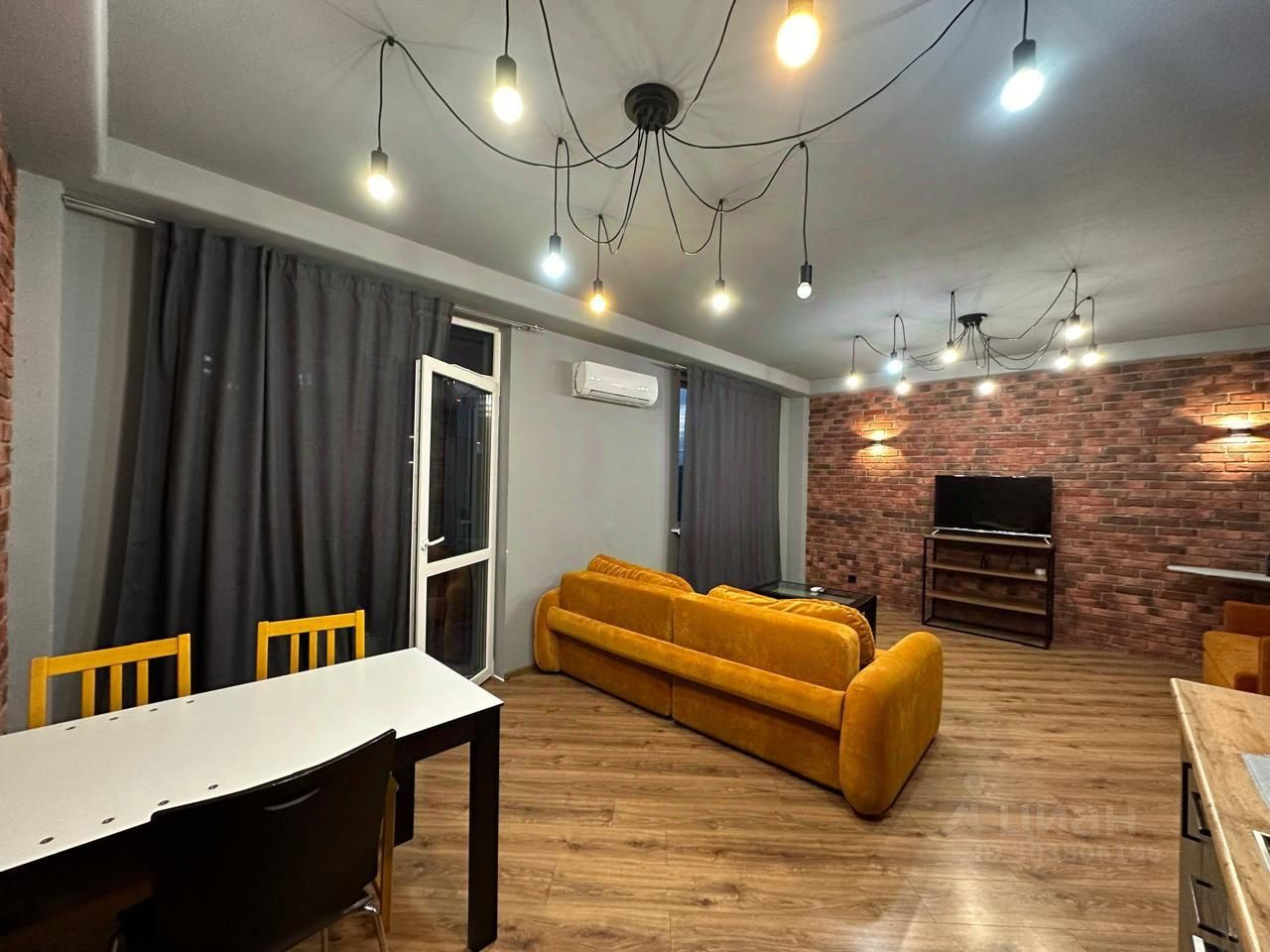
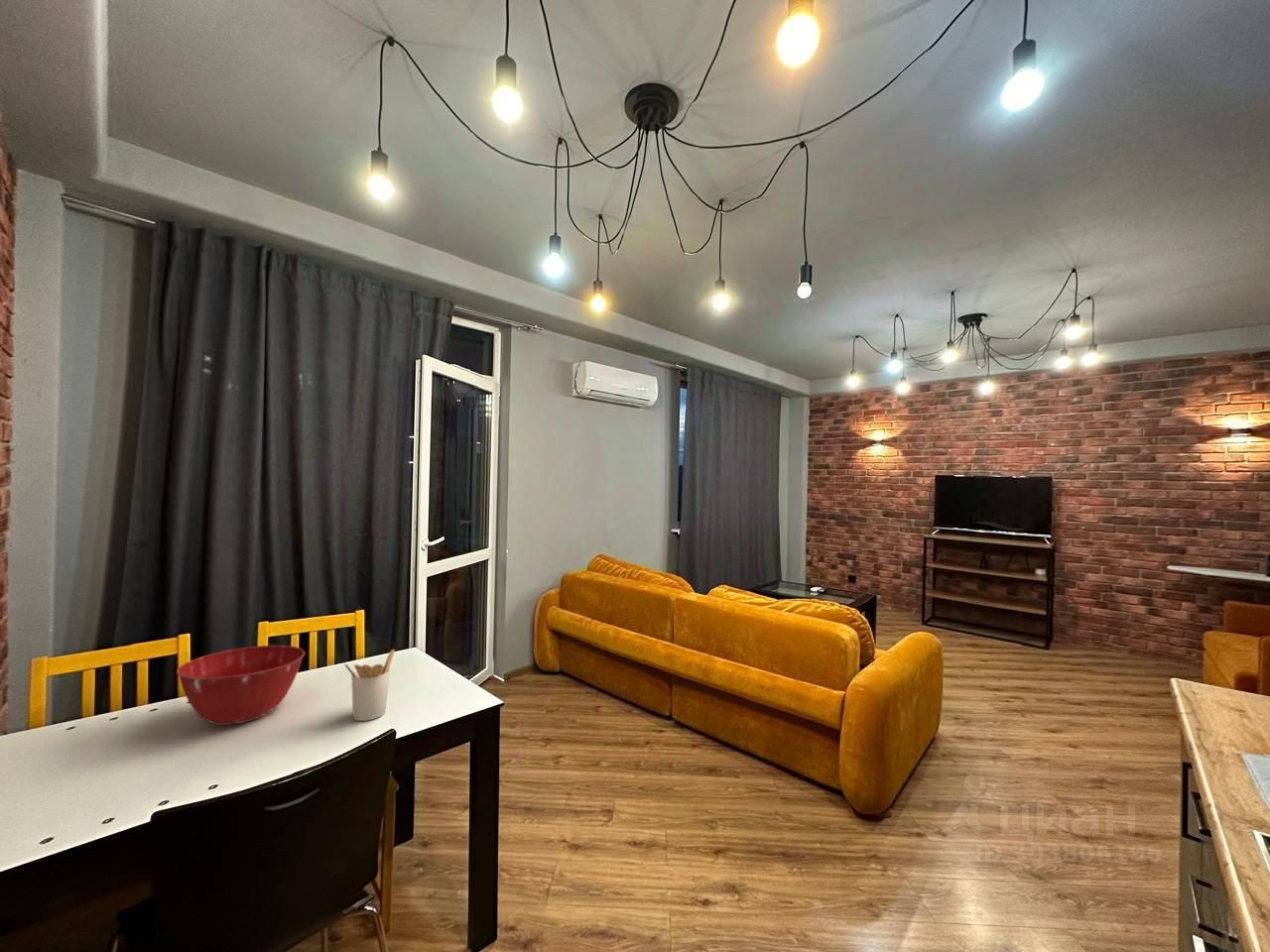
+ mixing bowl (243, 686)
+ utensil holder (369, 685)
